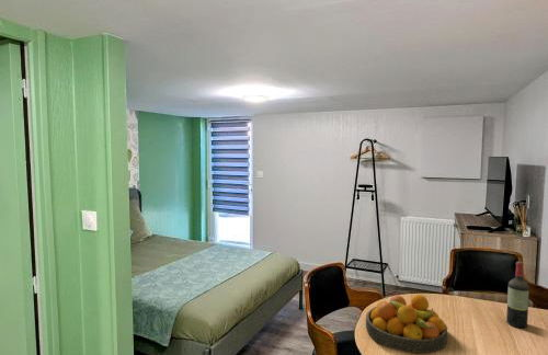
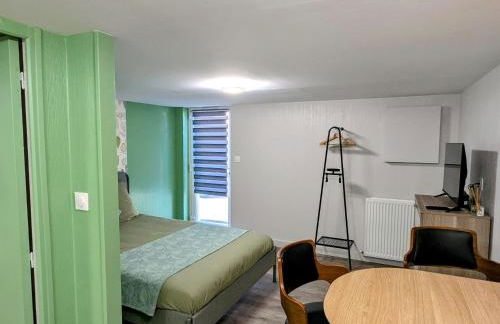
- wine bottle (517, 293)
- fruit bowl (404, 316)
